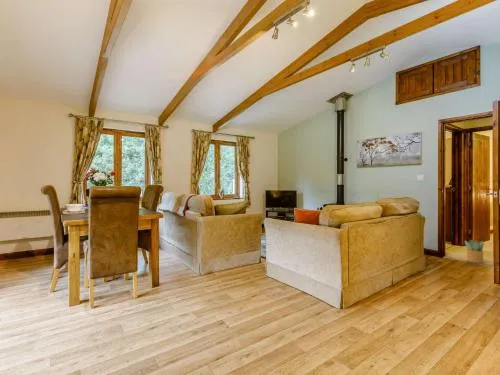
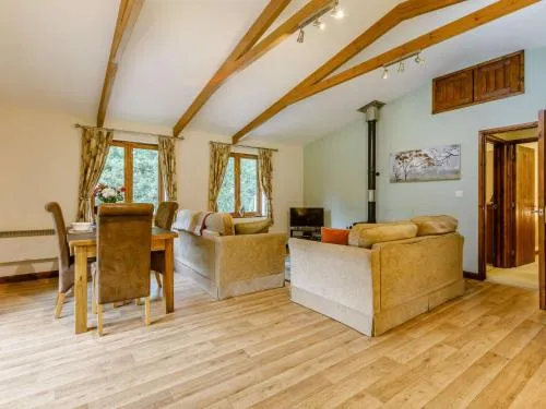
- potted plant (473, 250)
